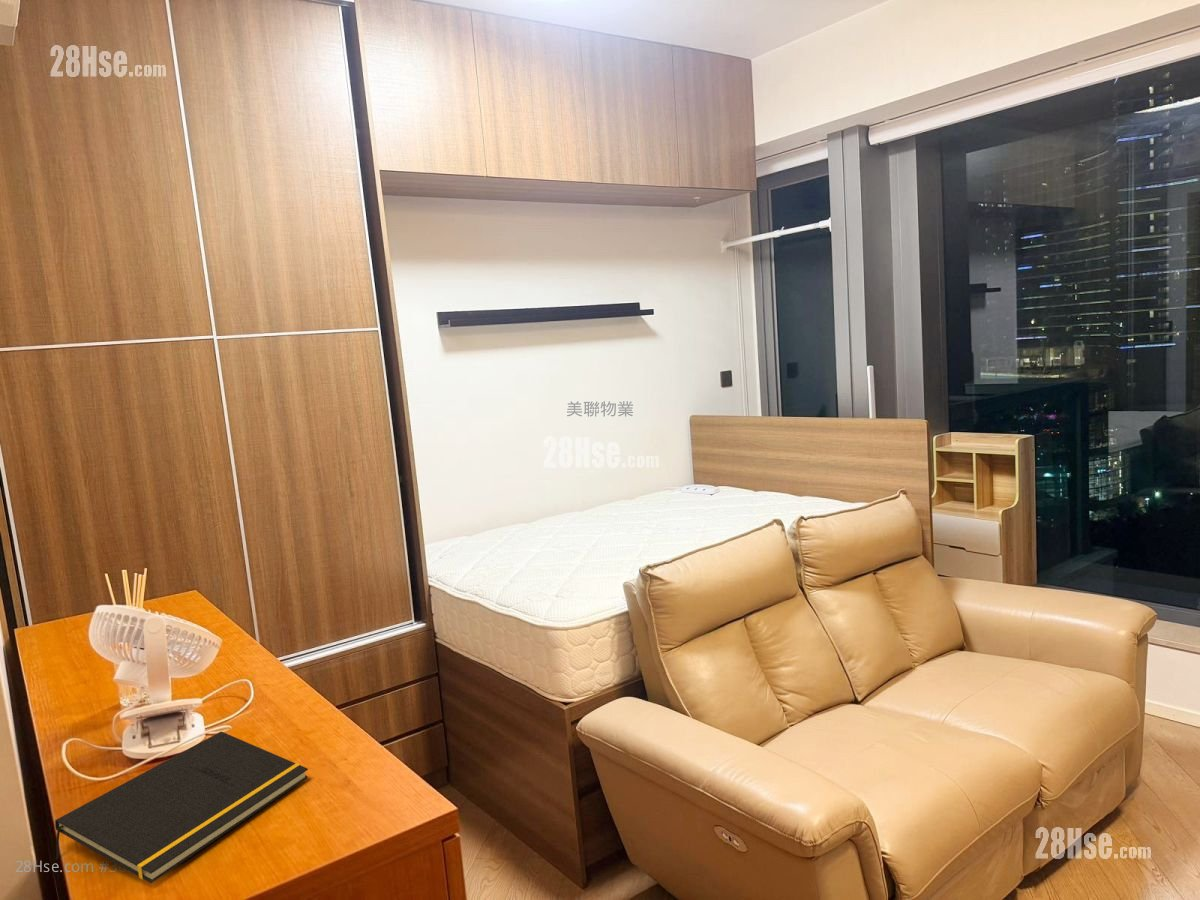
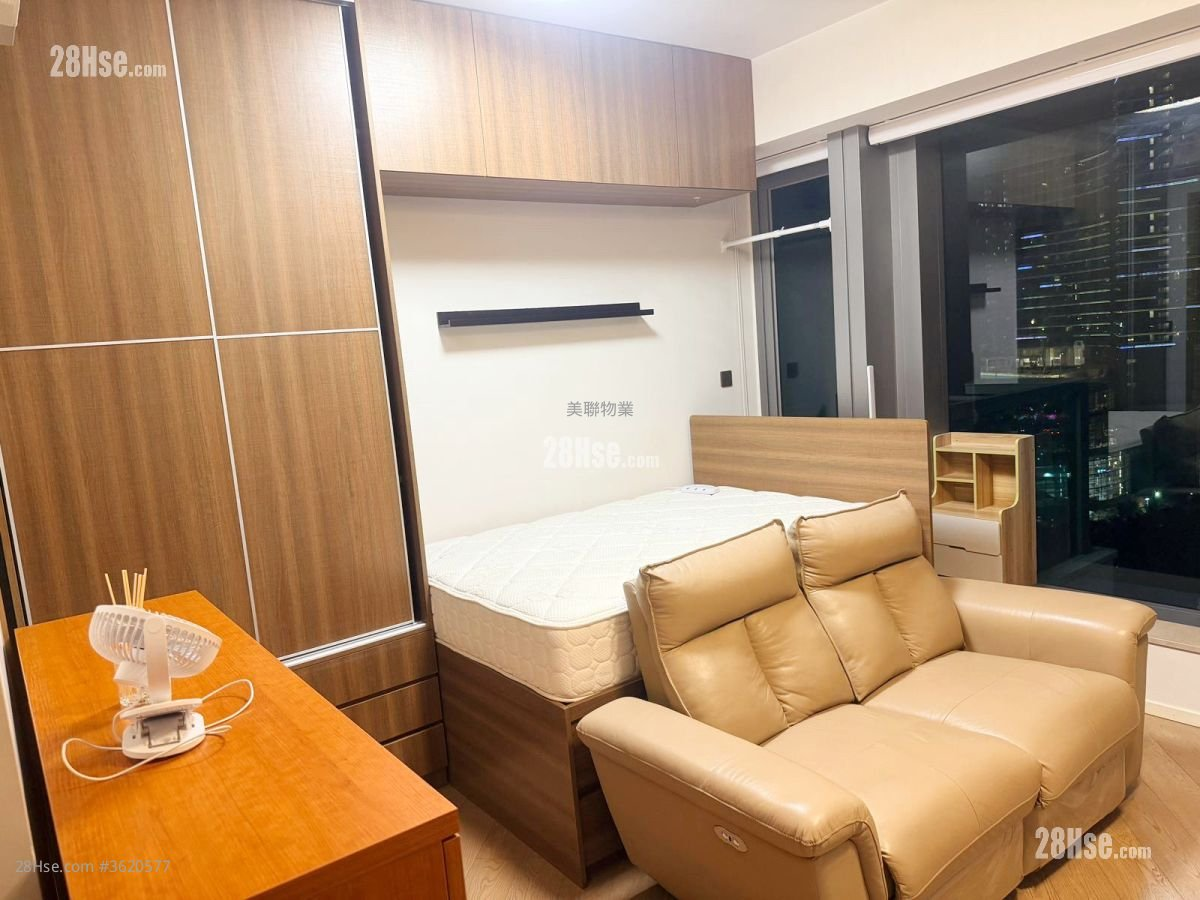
- notepad (190, 797)
